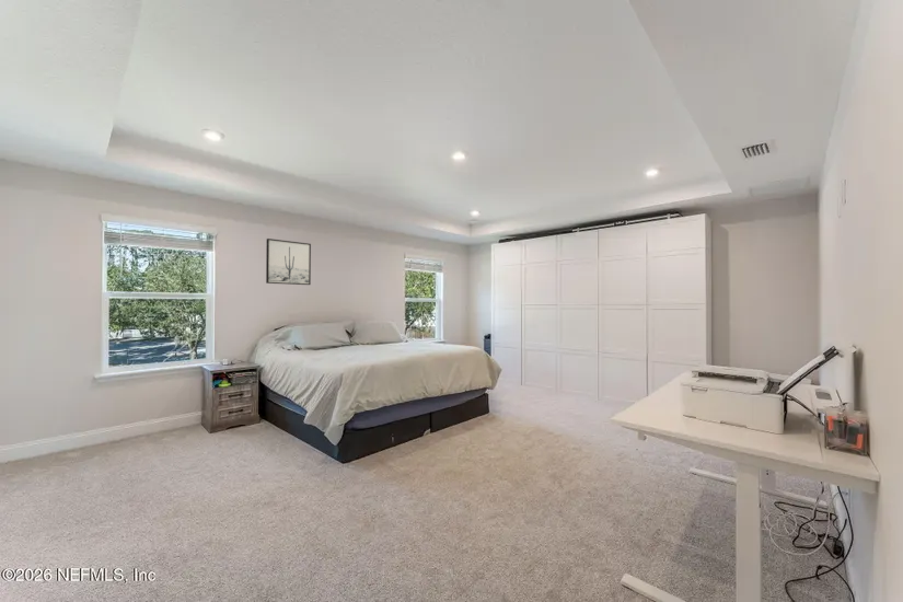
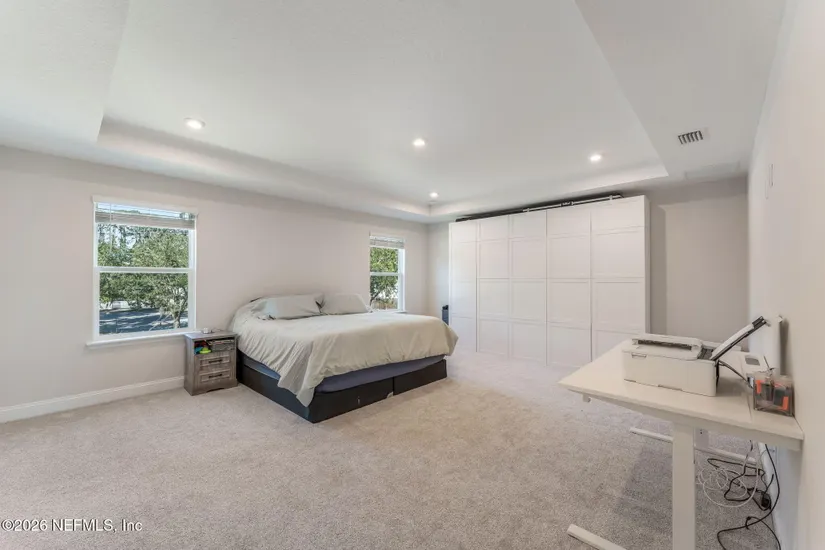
- wall art (289, 263)
